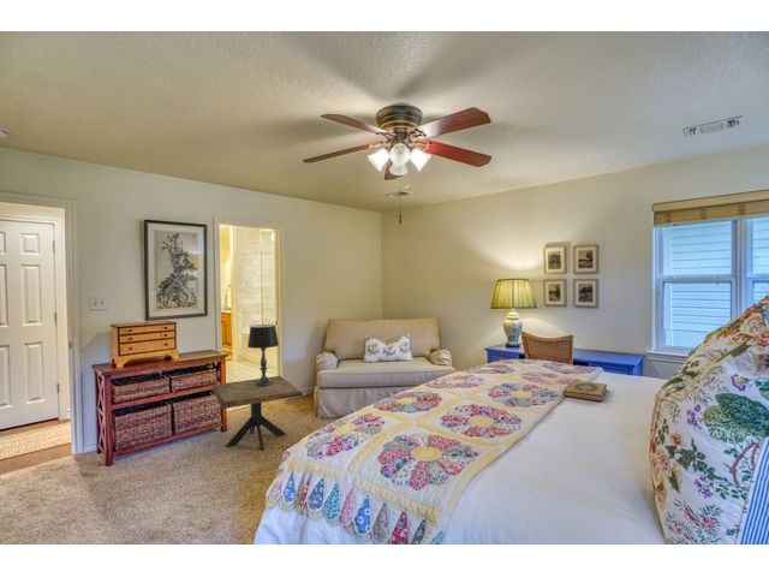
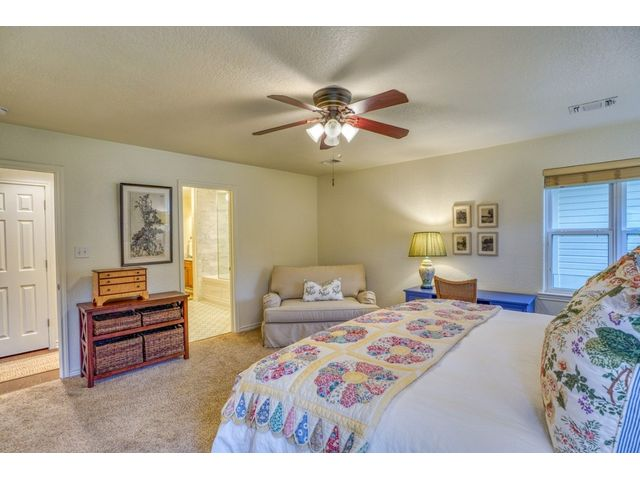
- side table (256, 414)
- hardback book (585, 389)
- table lamp (263, 355)
